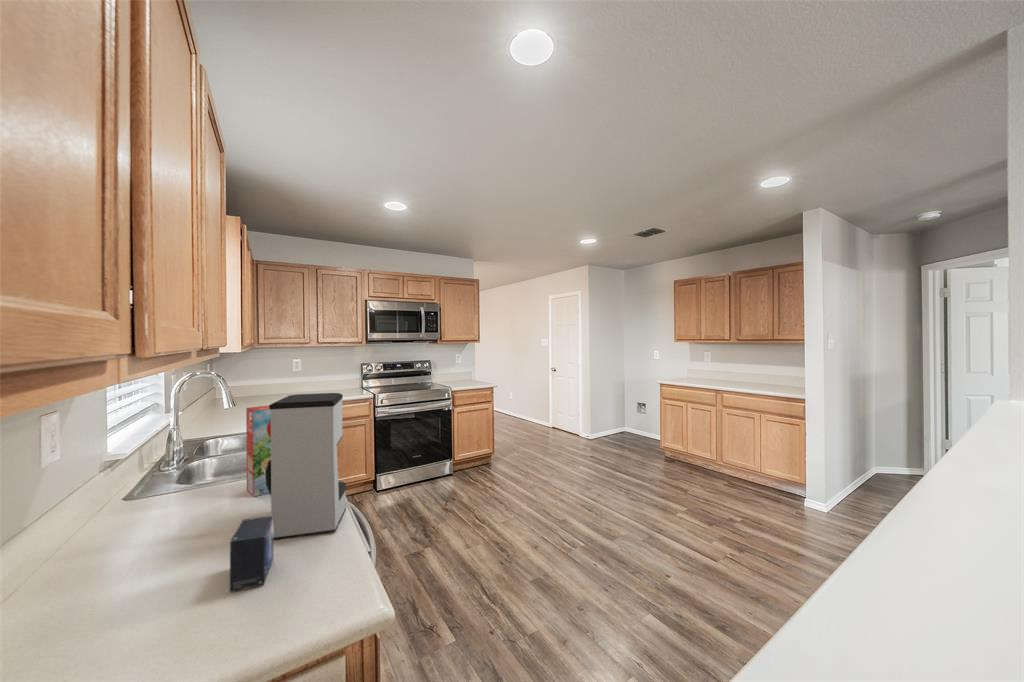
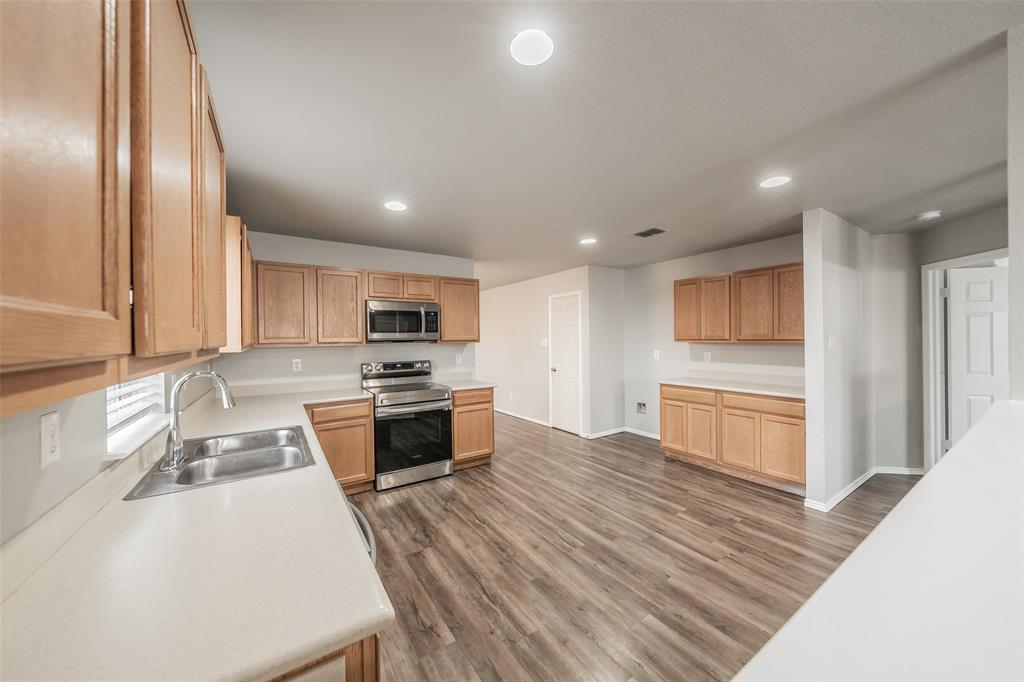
- coffee maker (306, 457)
- cereal box (270, 445)
- small box (253, 550)
